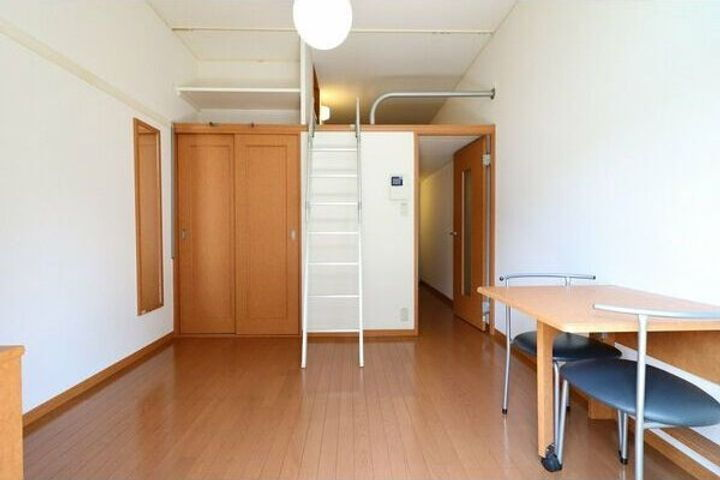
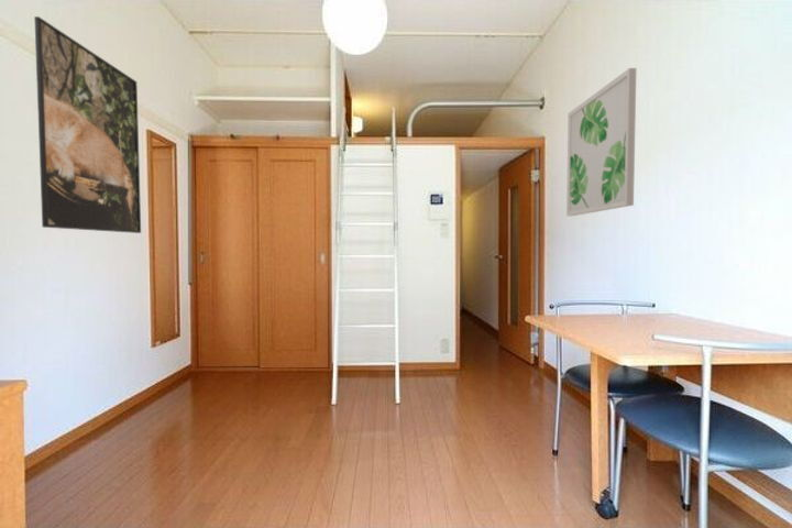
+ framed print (97, 143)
+ wall art (596, 153)
